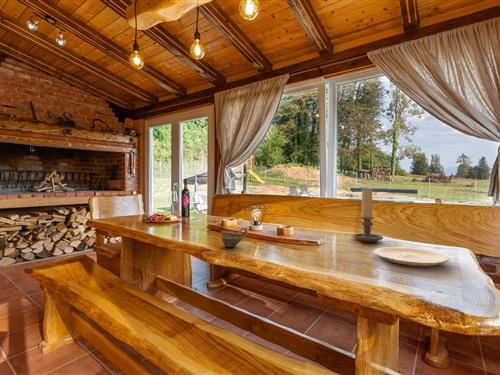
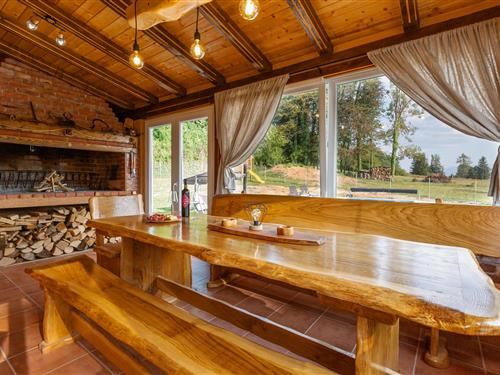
- cup (233, 237)
- candle holder (367, 213)
- plate (409, 256)
